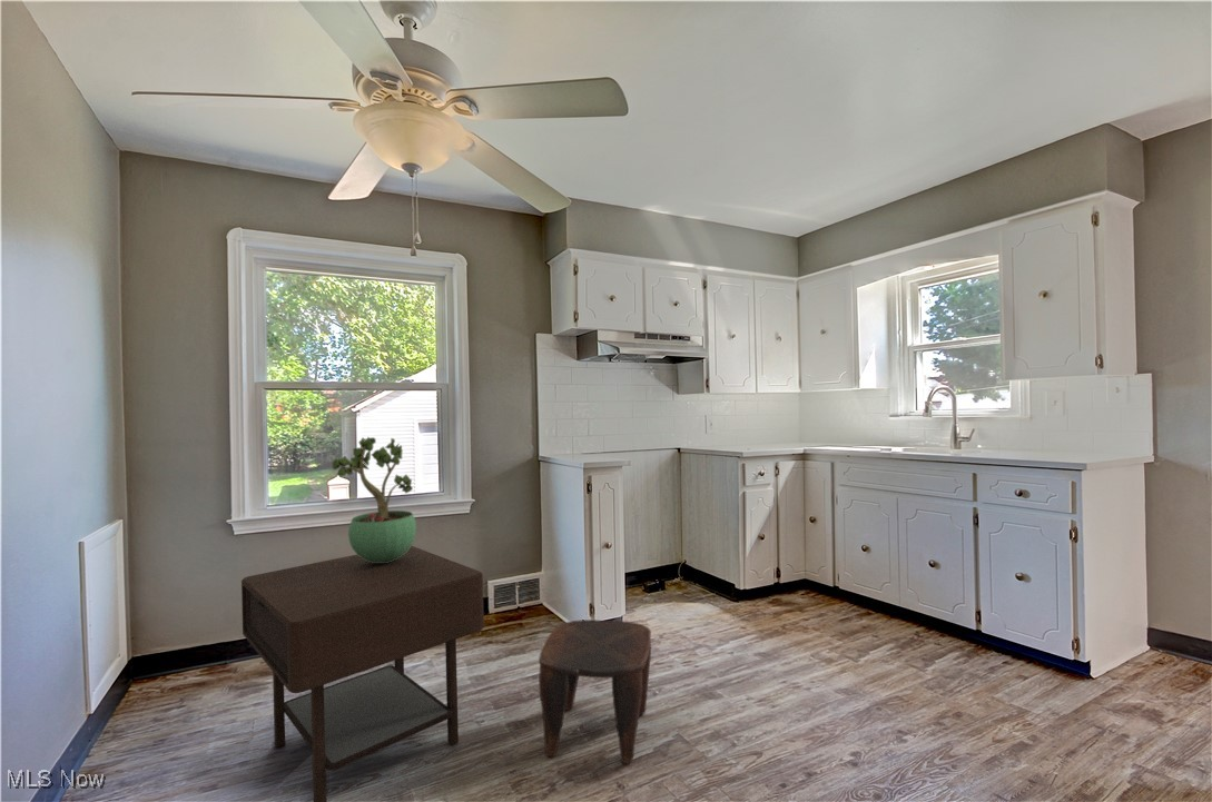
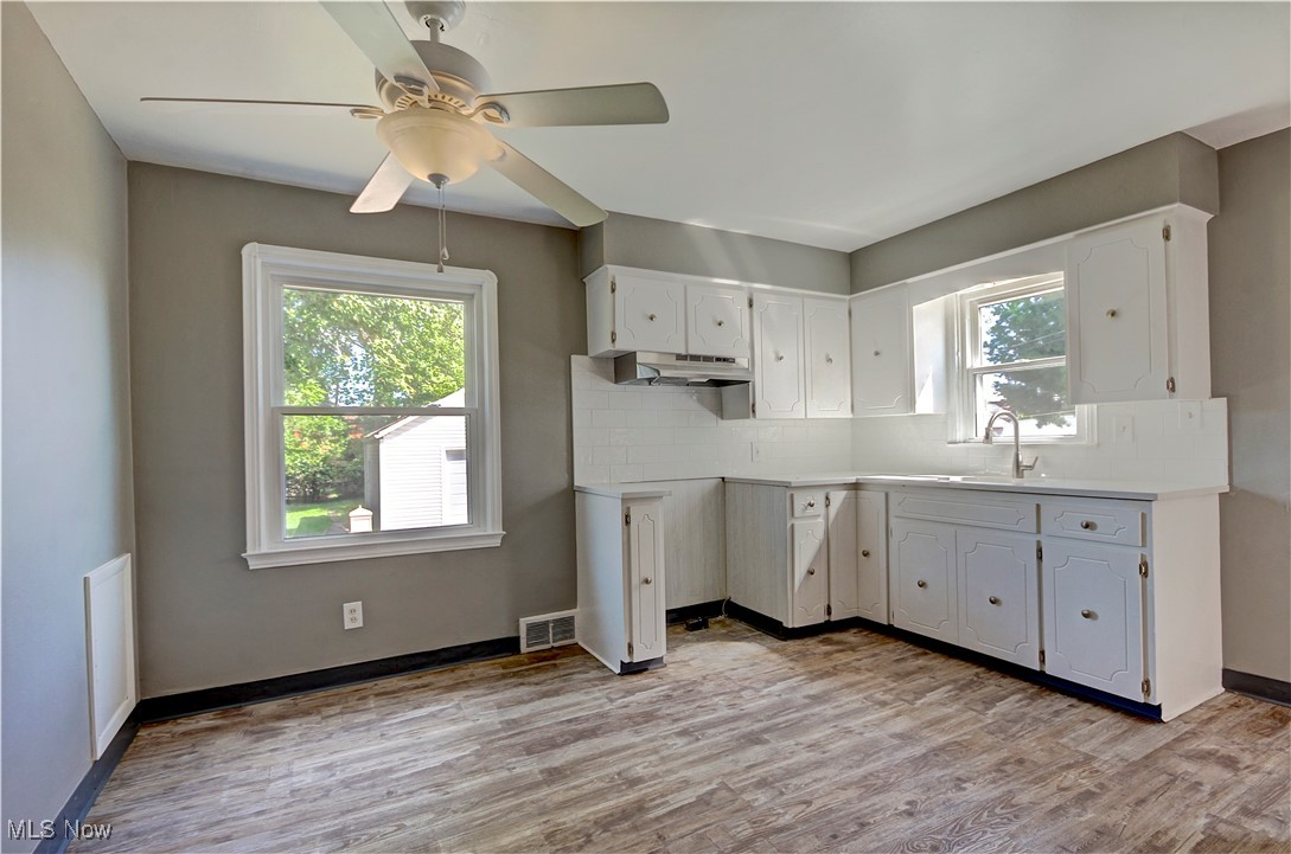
- side table (363, 659)
- stool (598, 676)
- potted plant (378, 498)
